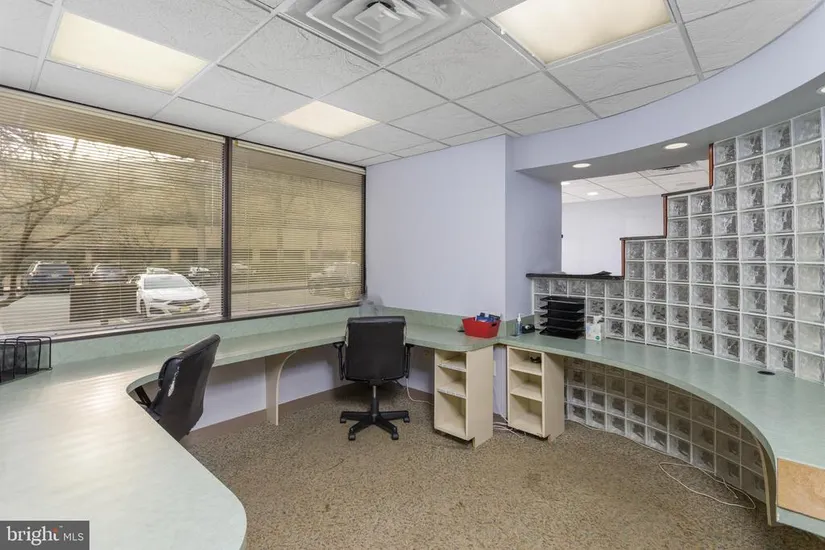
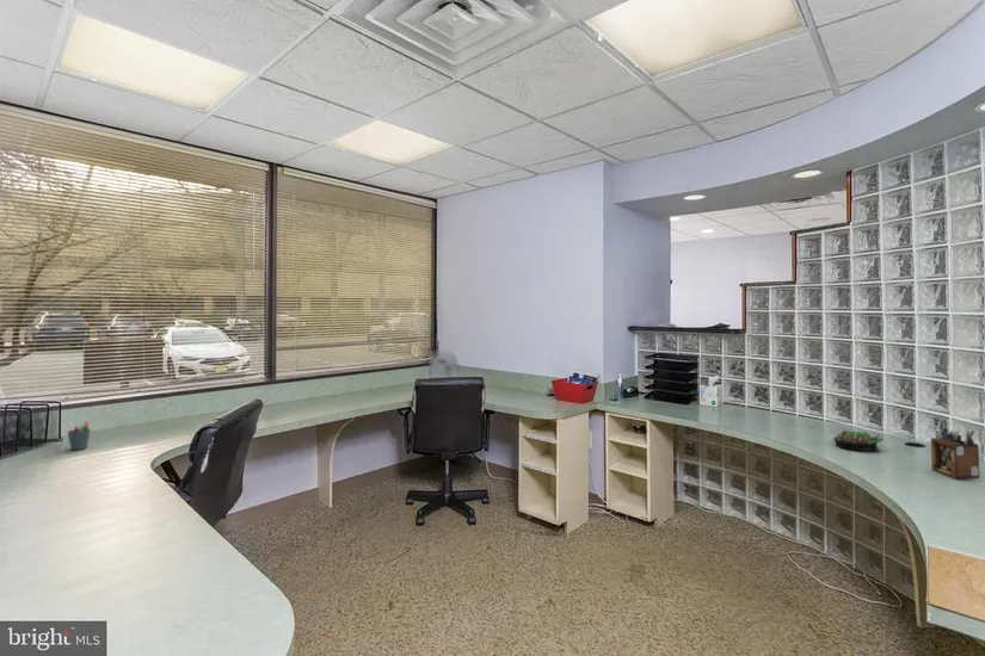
+ succulent plant (857, 439)
+ pen holder (79, 434)
+ desk organizer (954, 451)
